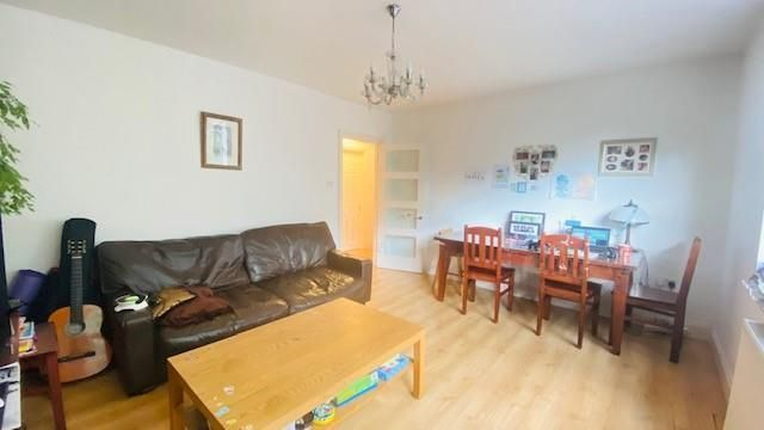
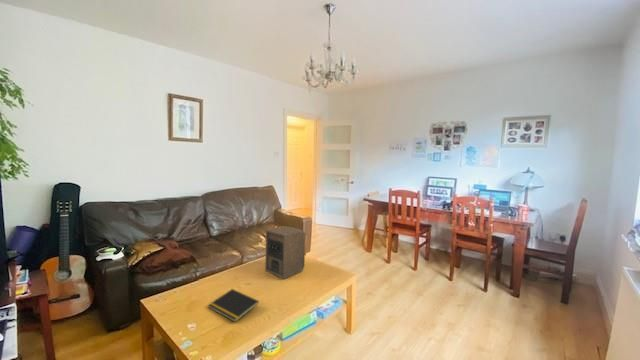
+ notepad (233, 304)
+ speaker (285, 250)
